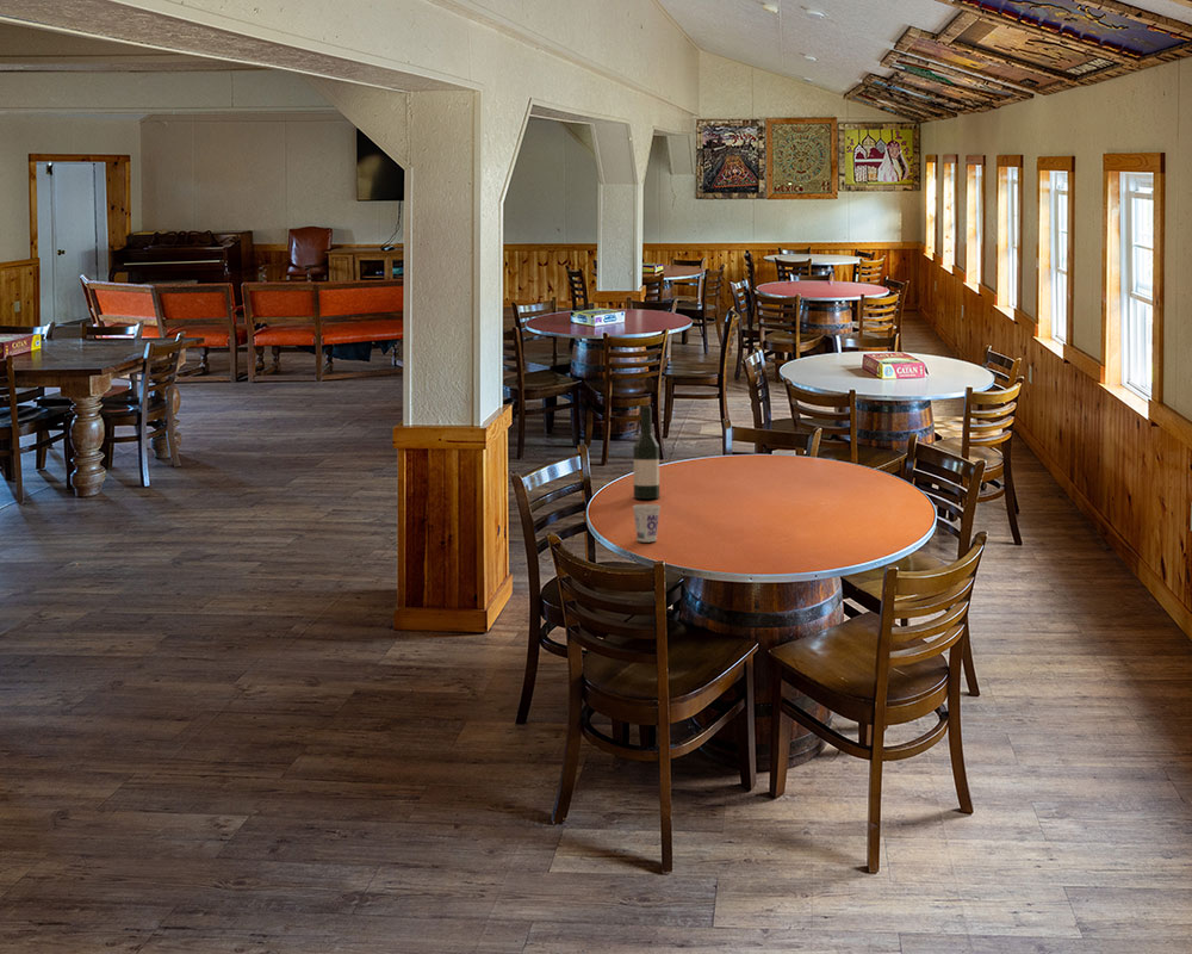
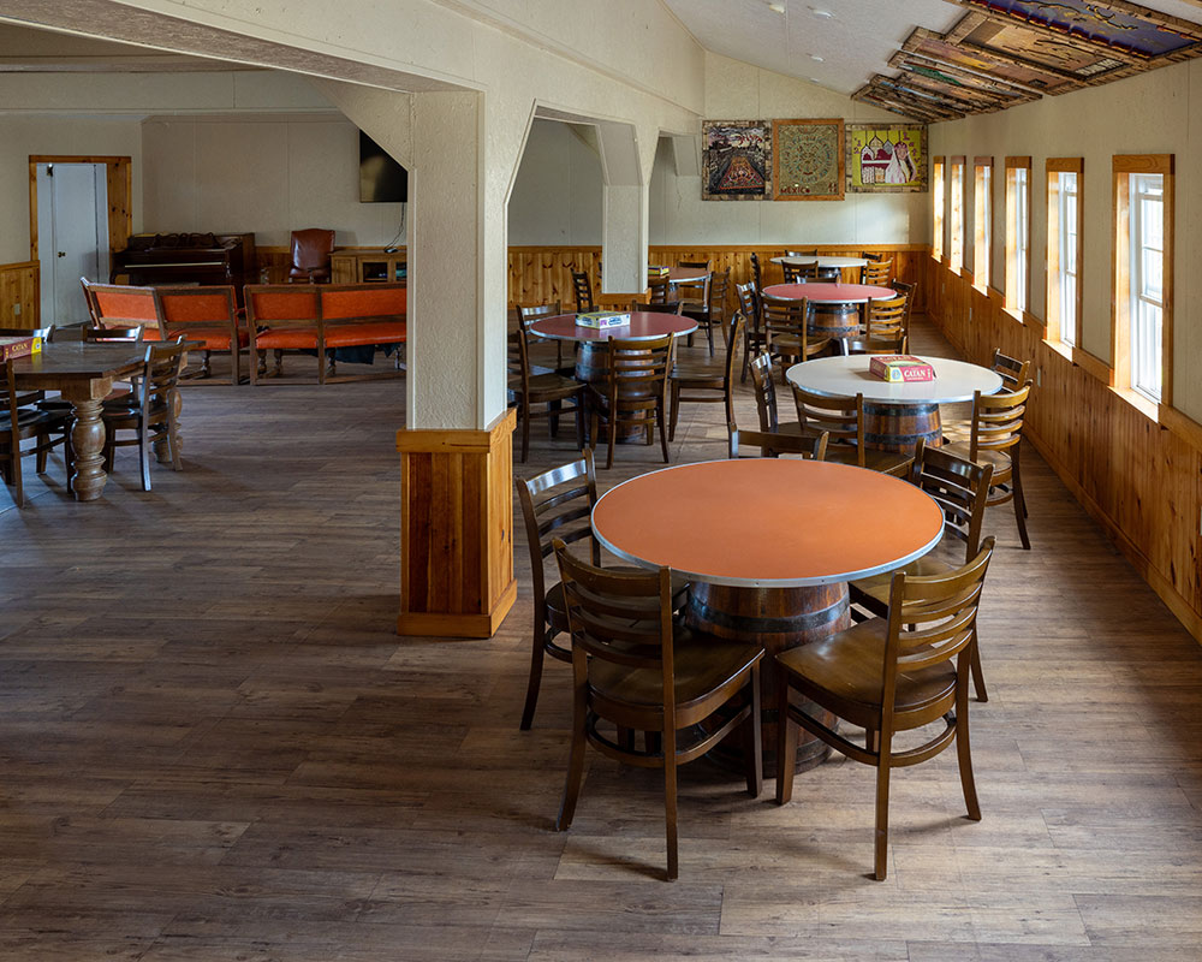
- cup (646, 522)
- wine bottle (646, 451)
